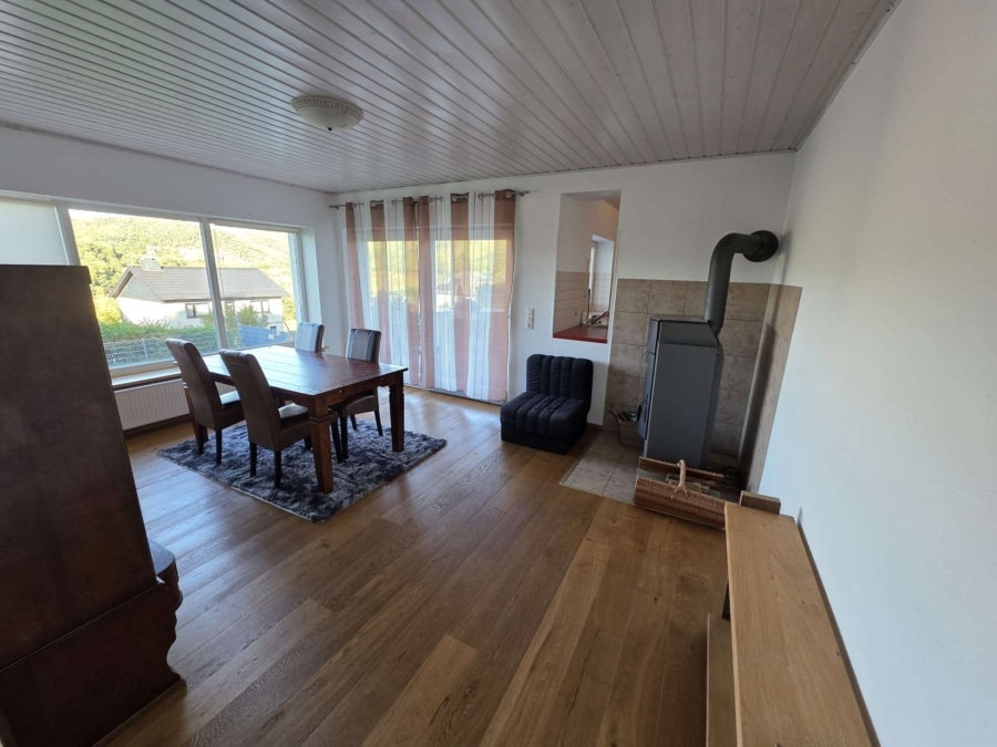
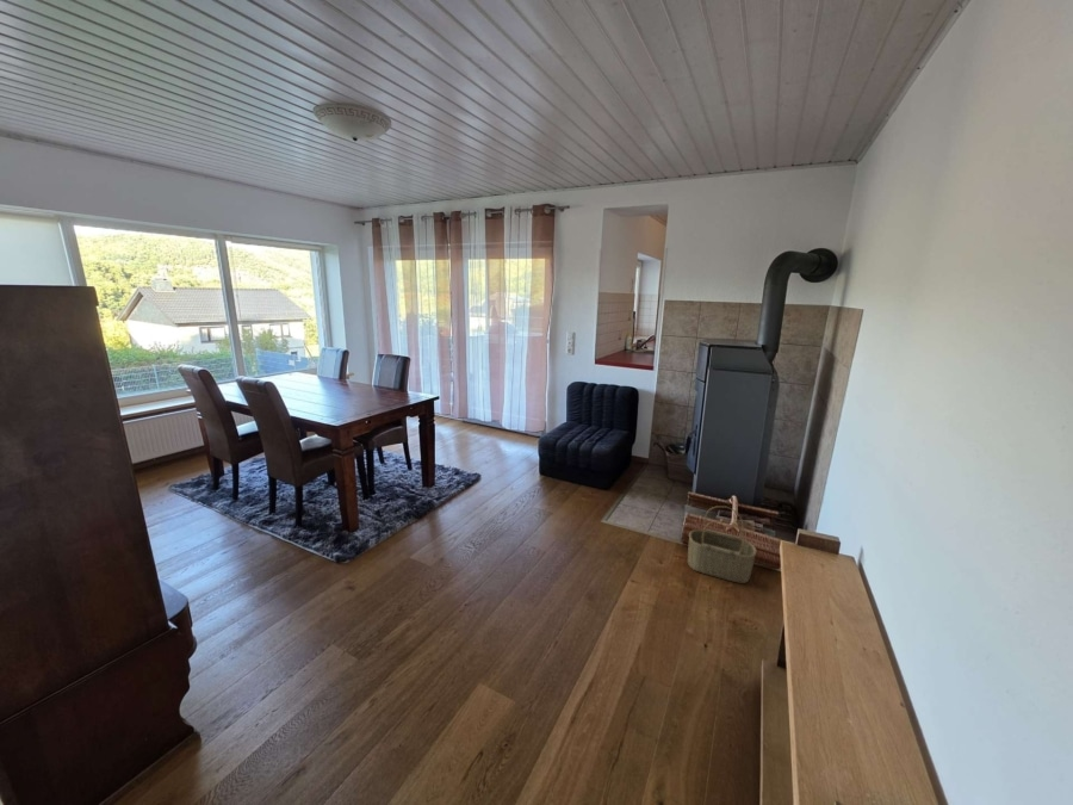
+ wicker basket (721, 541)
